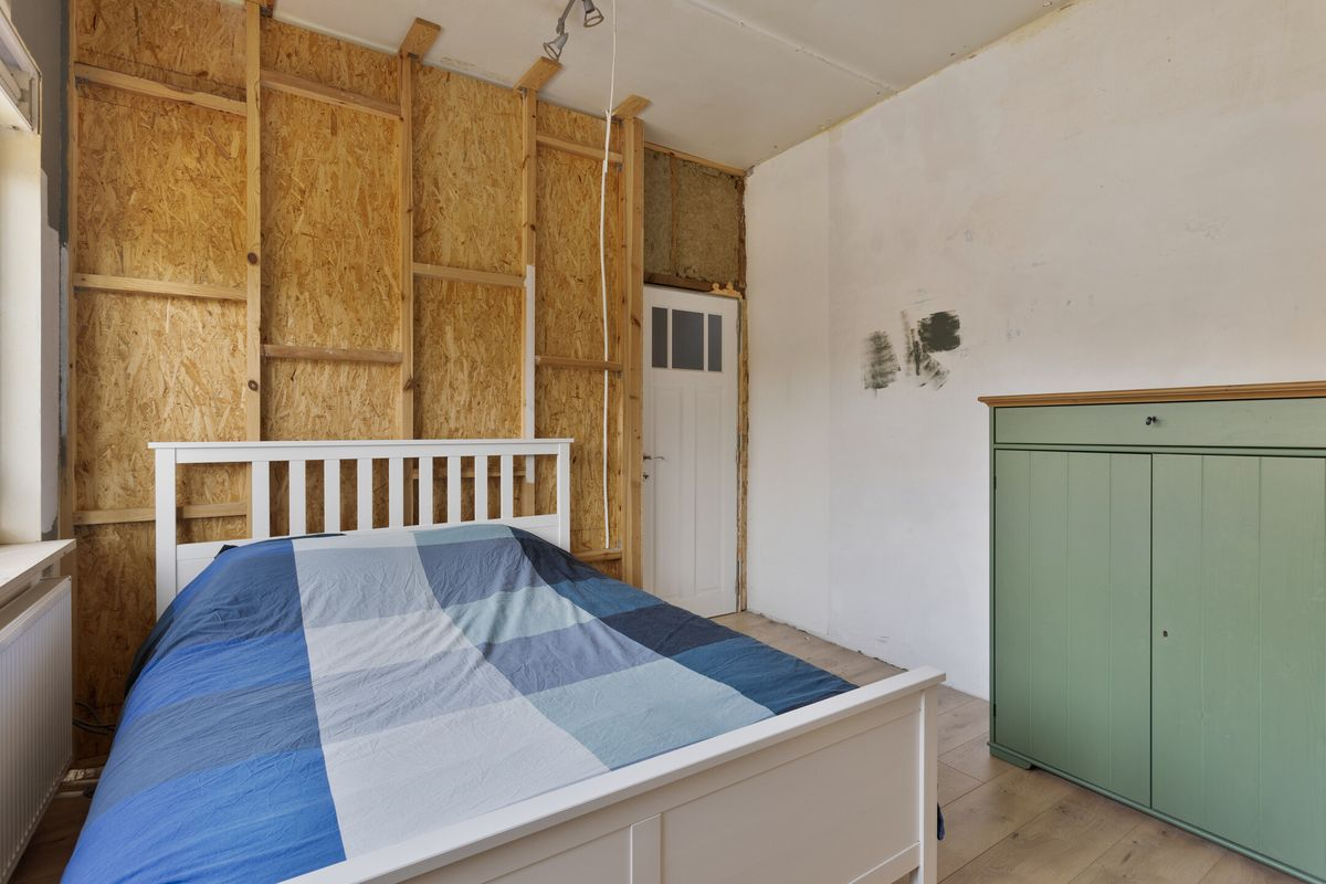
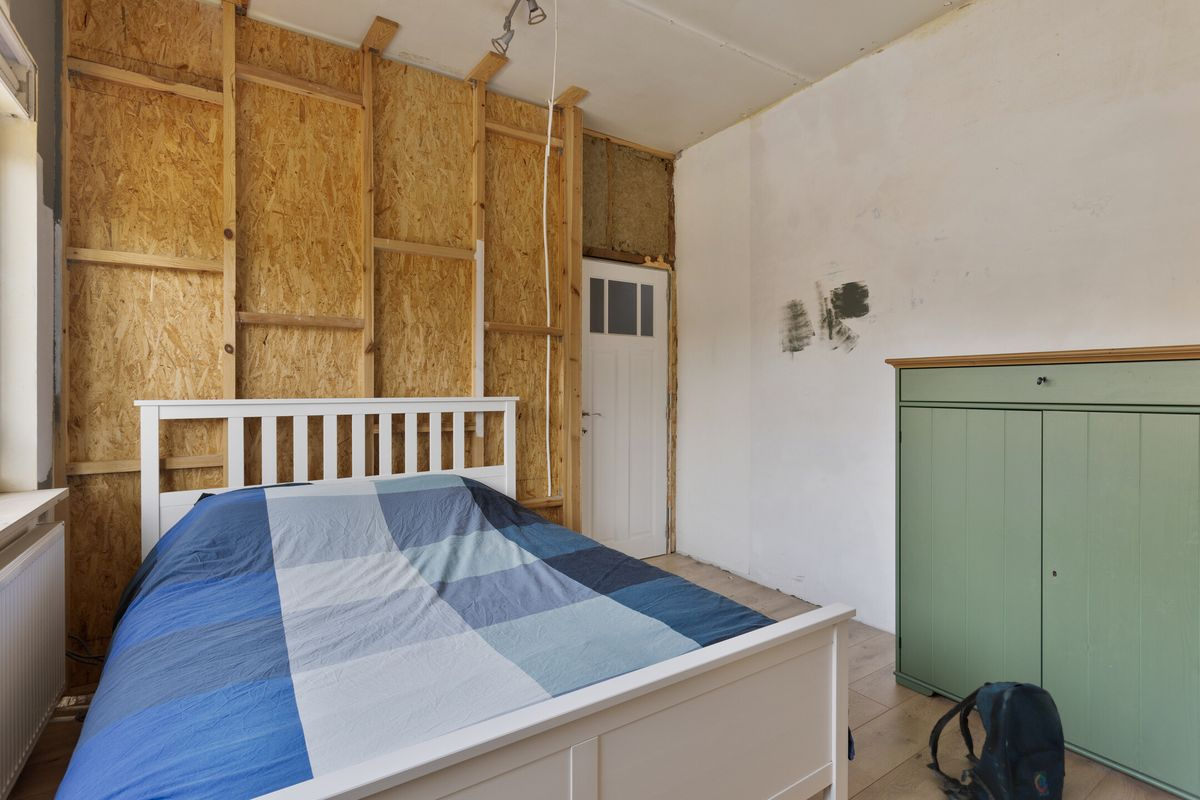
+ backpack (992, 732)
